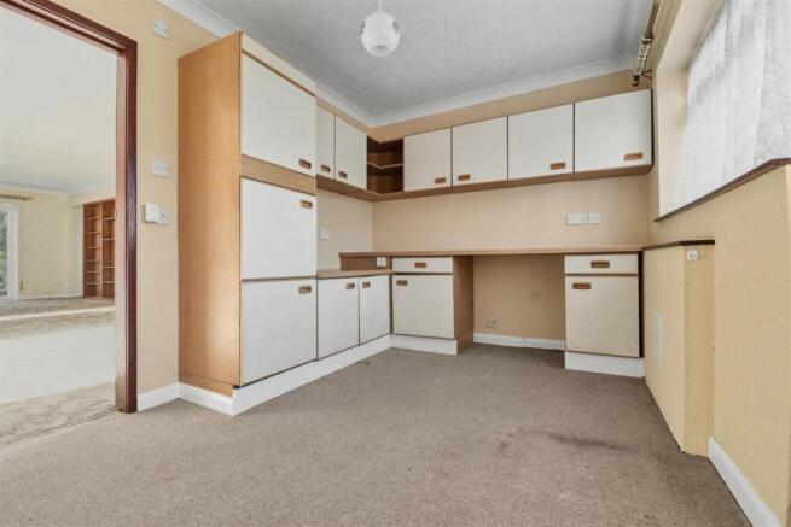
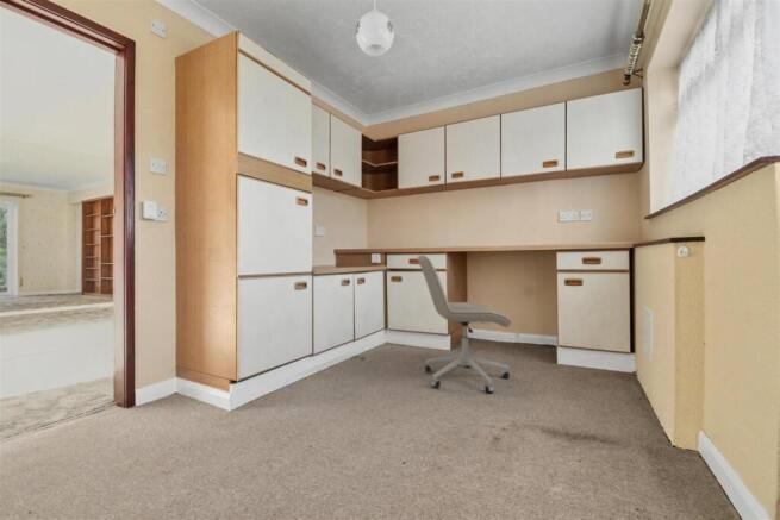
+ office chair (463, 317)
